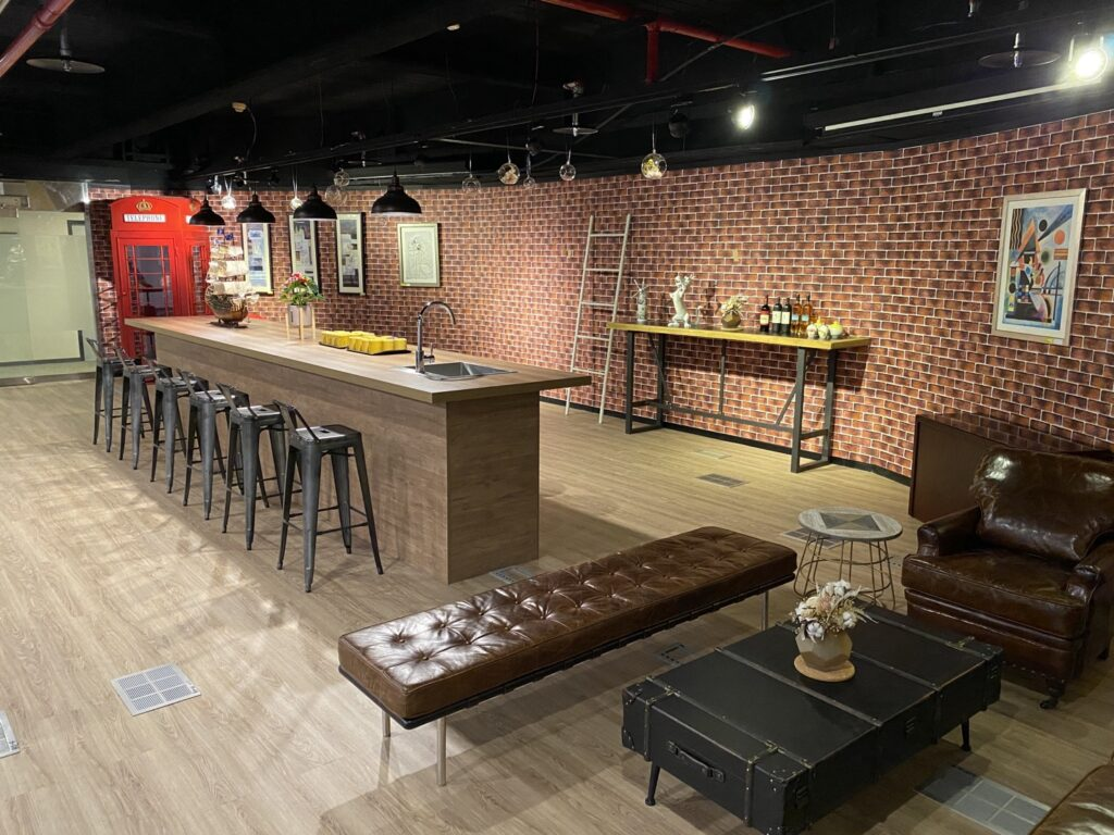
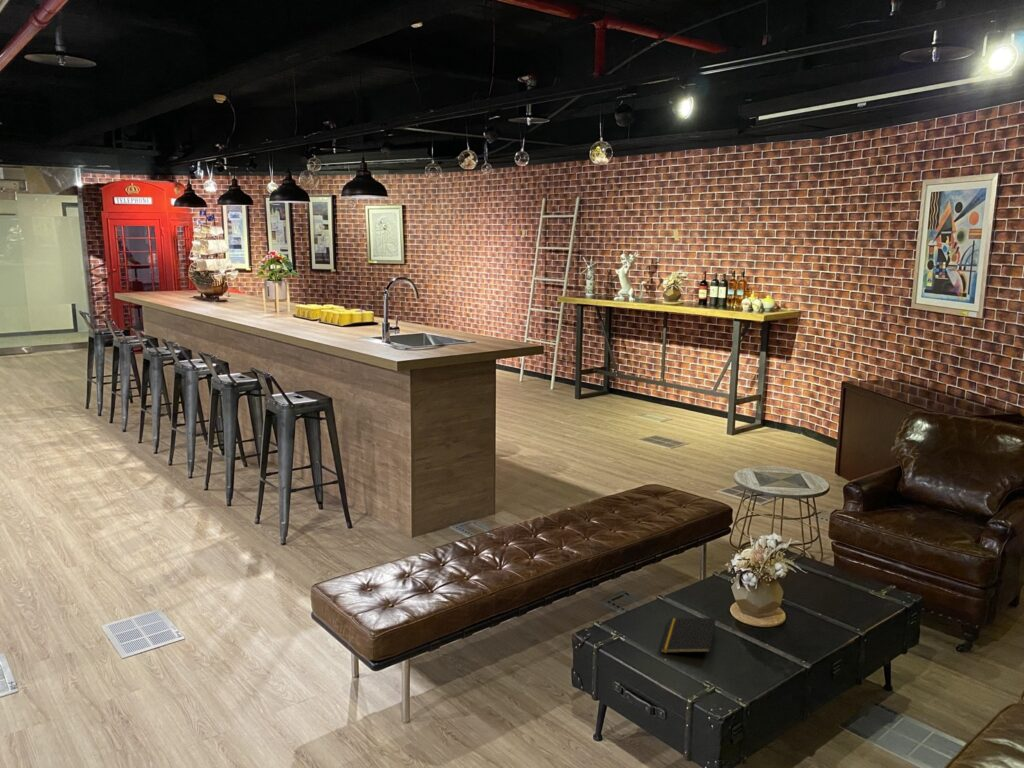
+ notepad (688, 634)
